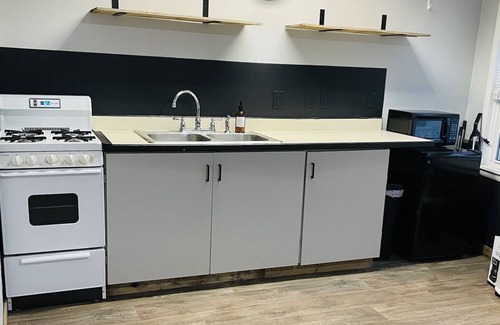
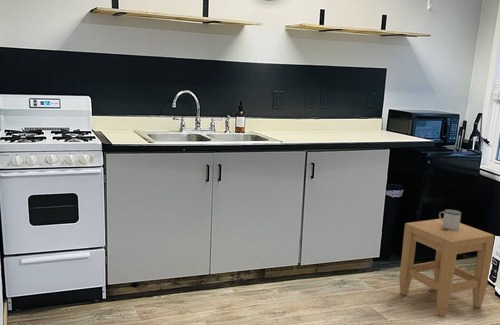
+ mug (449, 218)
+ stool (444, 264)
